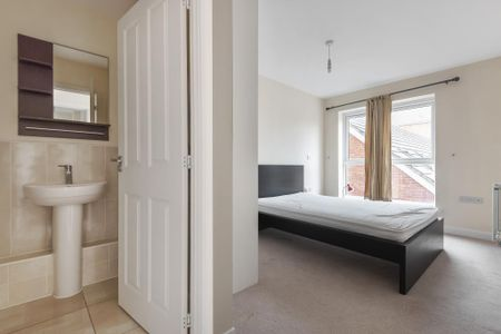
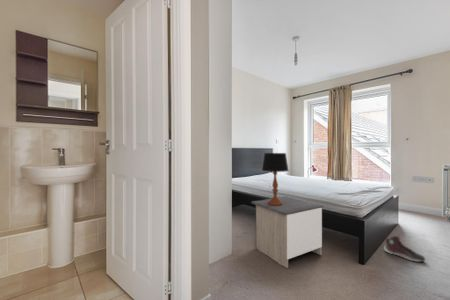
+ nightstand (285, 226)
+ sneaker (403, 247)
+ table lamp (275, 178)
